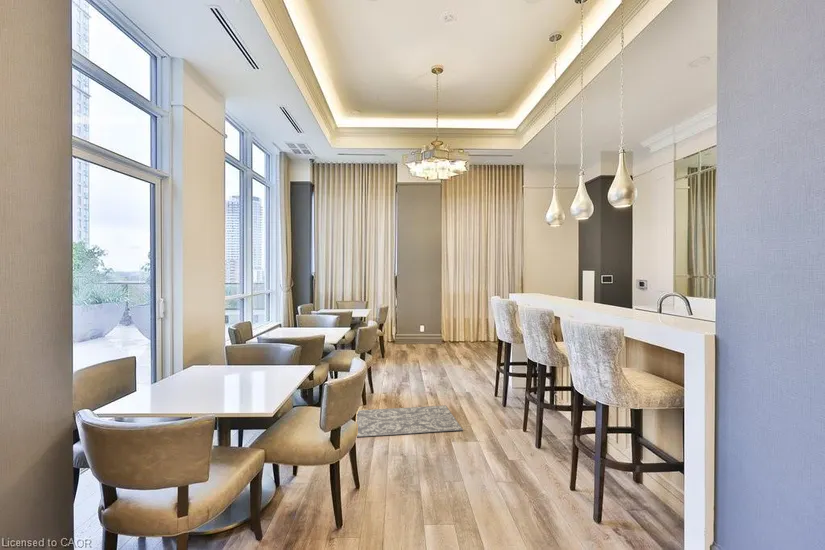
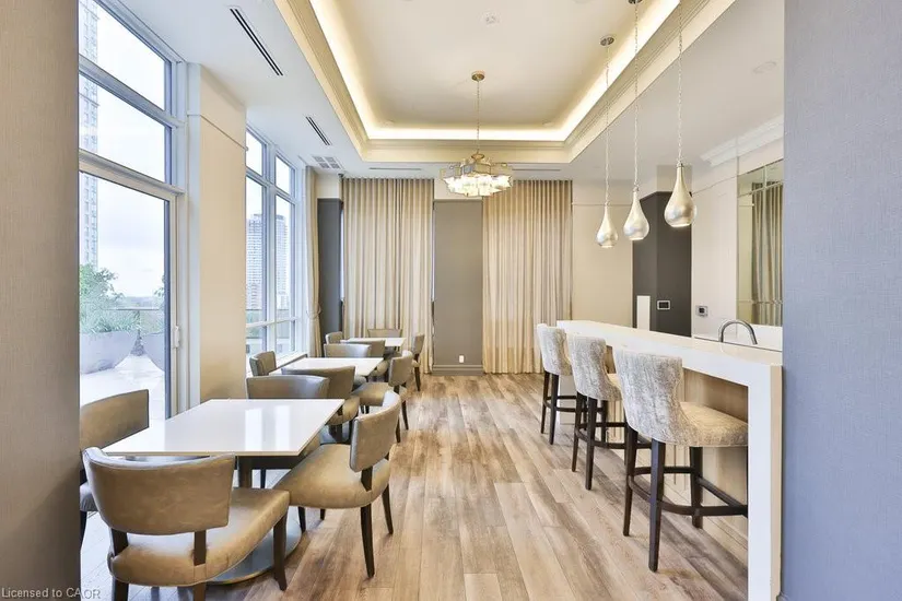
- rug (387, 420)
